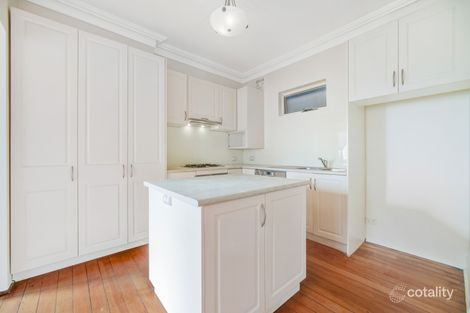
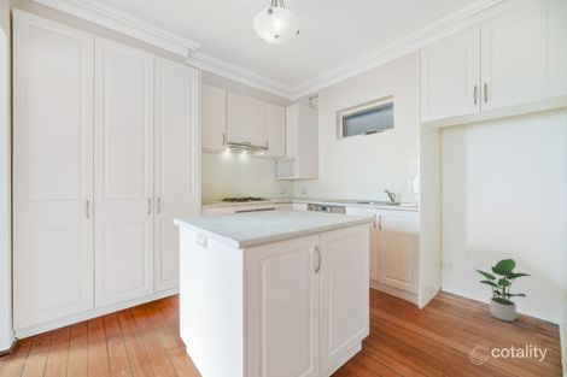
+ potted plant (498, 287)
